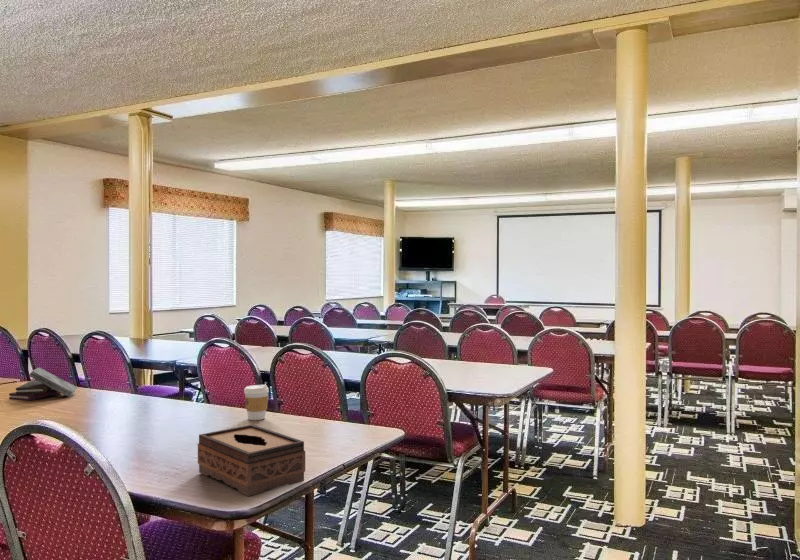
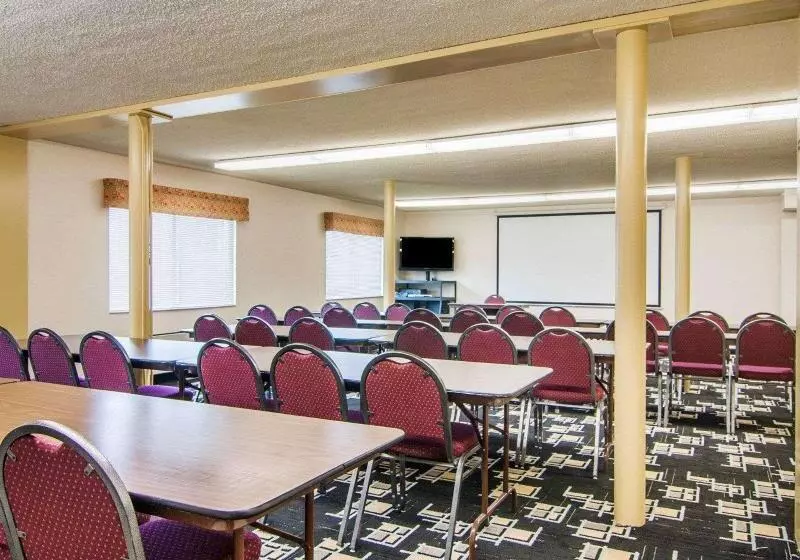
- tissue box (250, 457)
- book (44, 382)
- coffee cup (256, 401)
